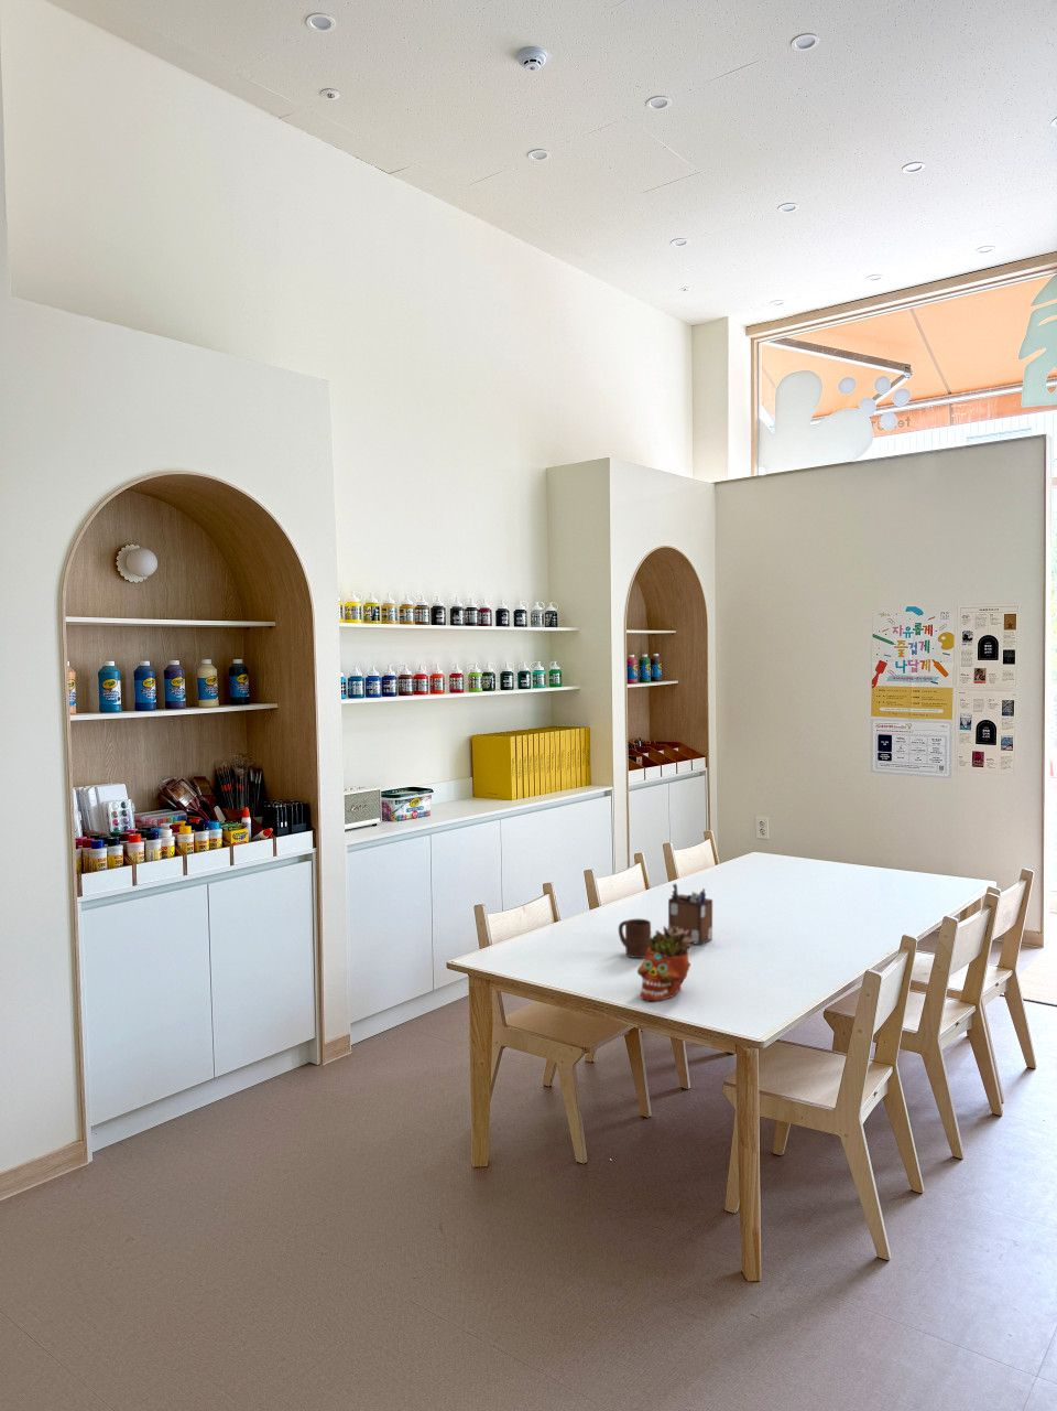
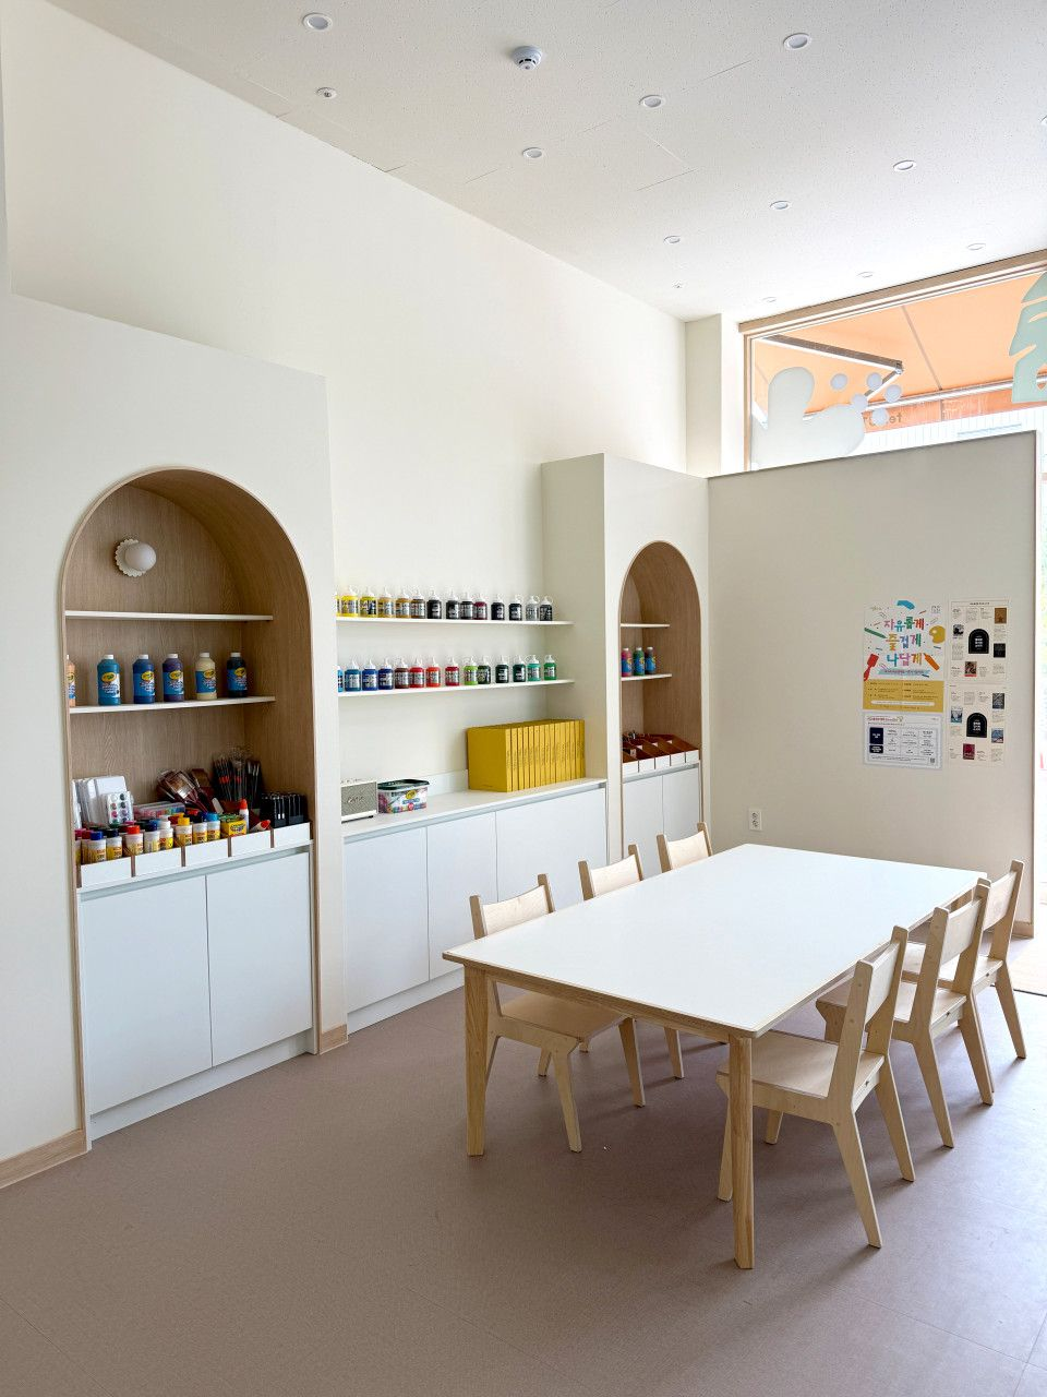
- cup (634, 937)
- succulent planter (664, 959)
- desk organizer (691, 911)
